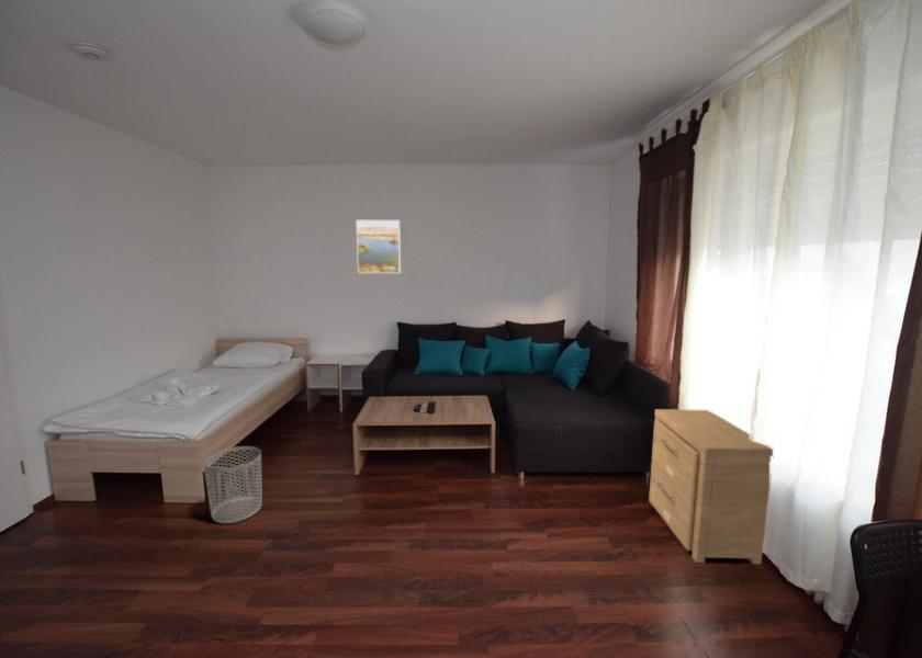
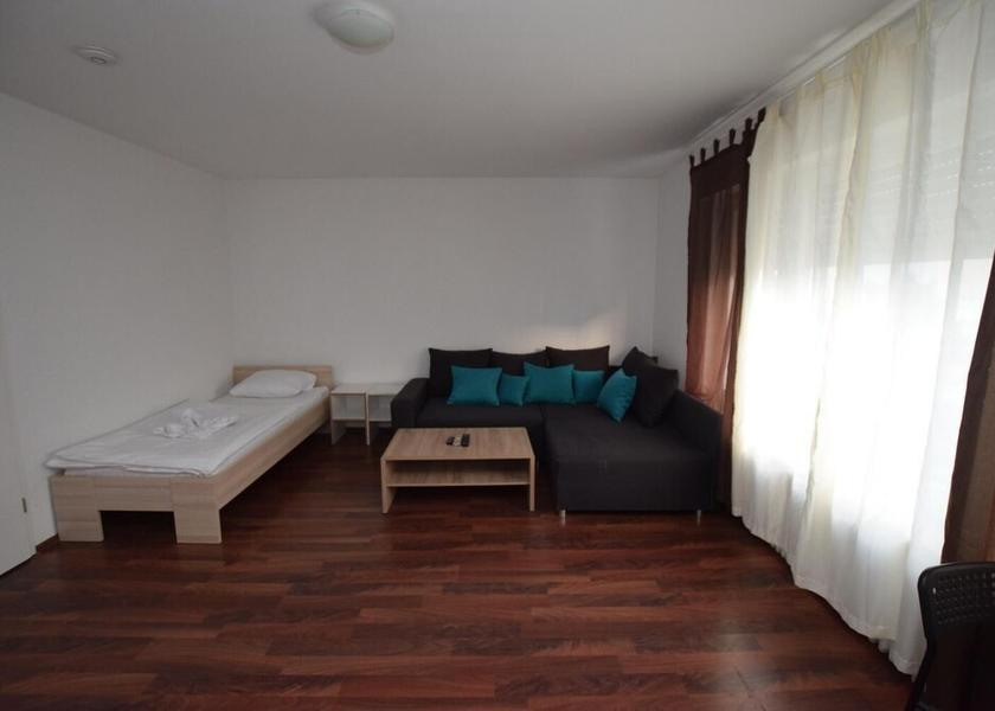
- waste bin (235, 485)
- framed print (379, 247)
- side table (698, 478)
